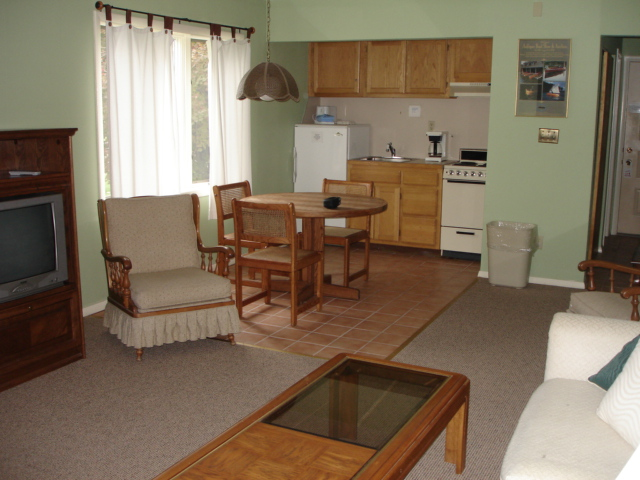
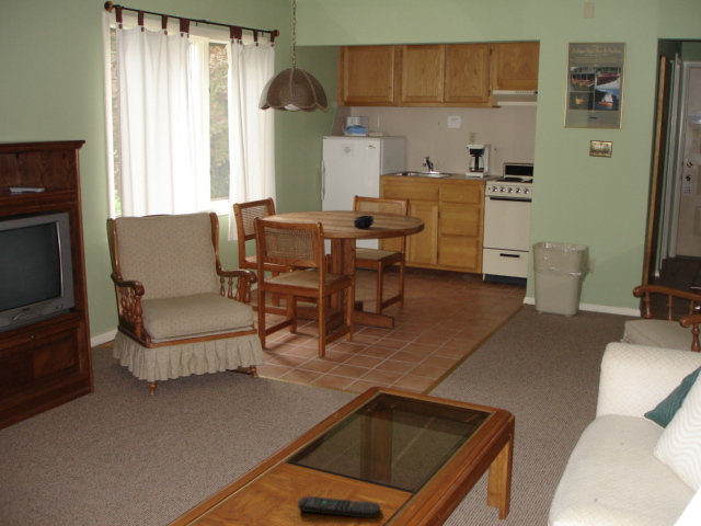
+ remote control (338, 506)
